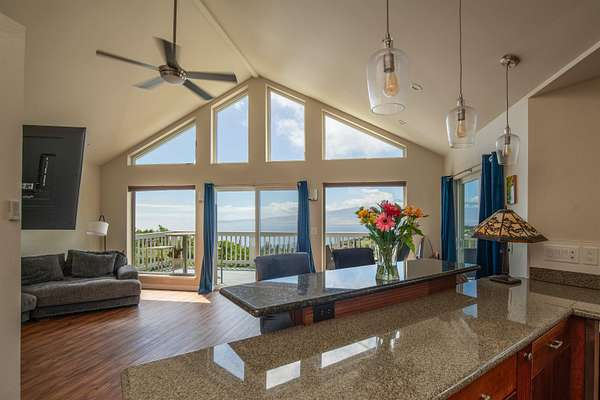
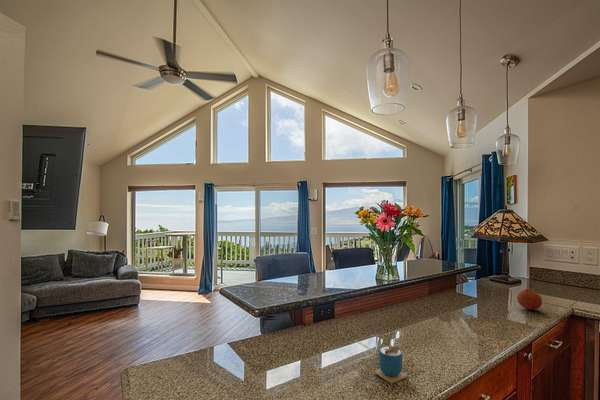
+ fruit (529, 299)
+ cup (390, 354)
